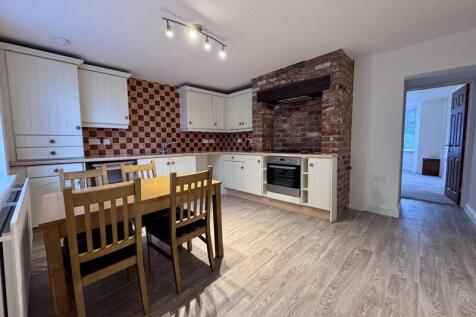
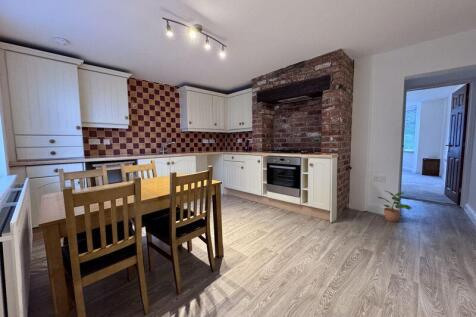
+ potted plant (392, 205)
